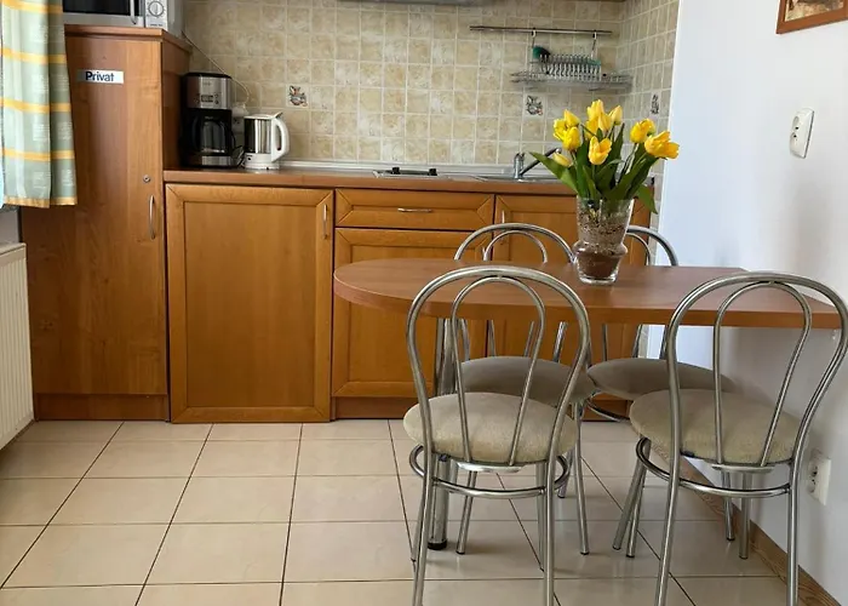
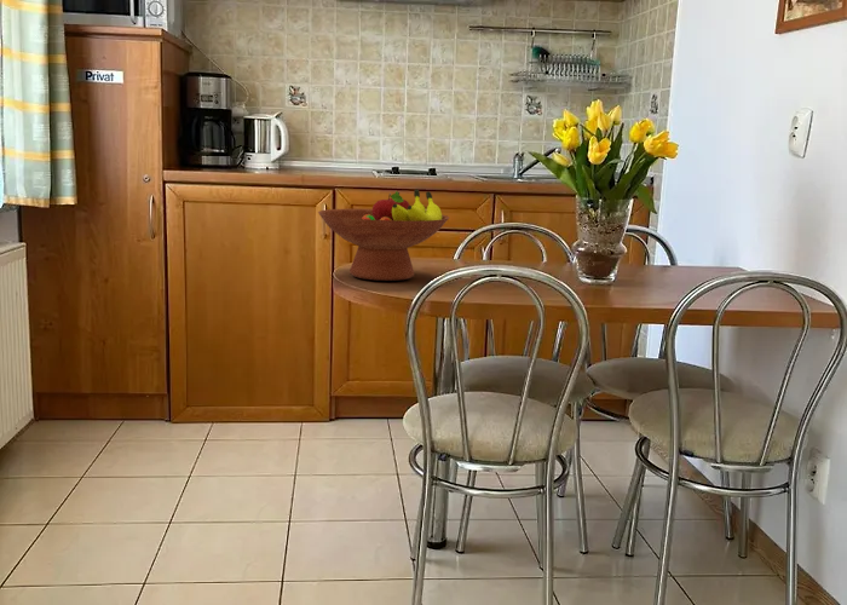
+ fruit bowl (382, 232)
